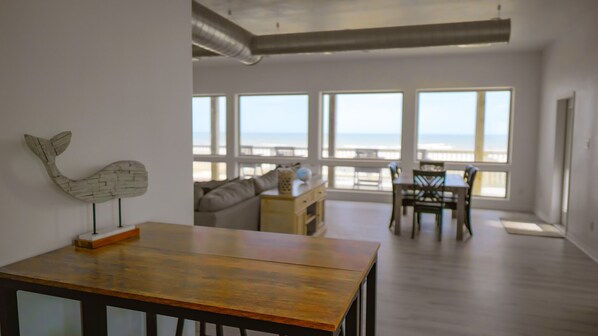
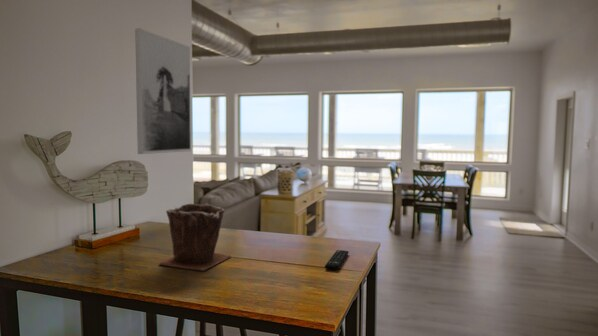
+ remote control (337, 259)
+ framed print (165, 96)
+ plant pot (196, 233)
